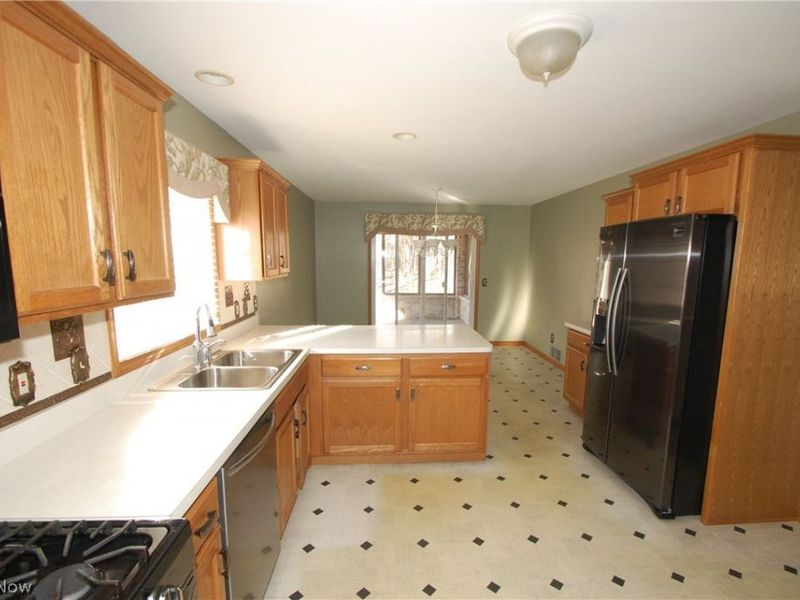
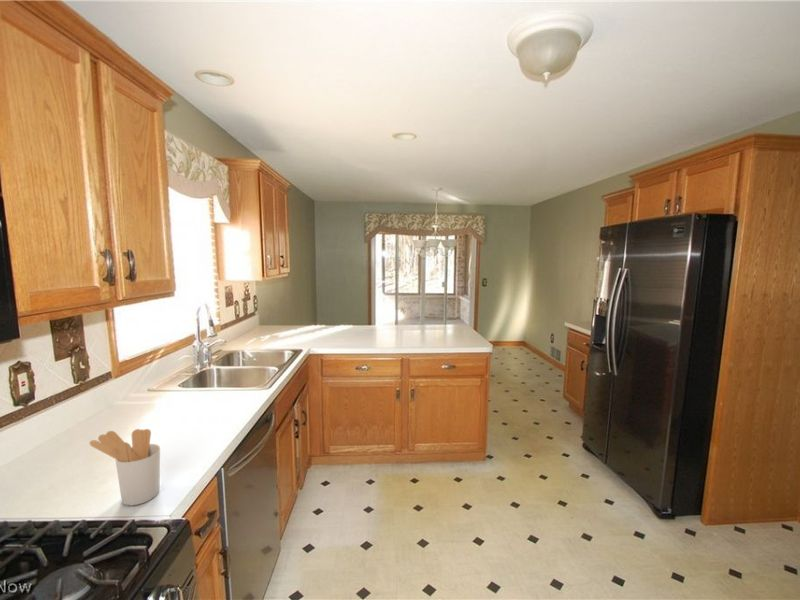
+ utensil holder (128, 464)
